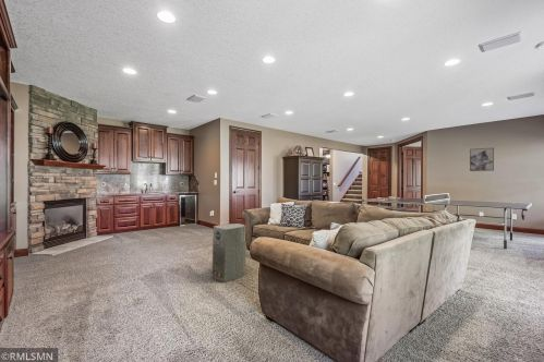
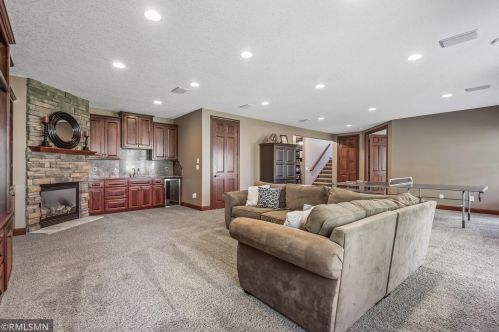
- air purifier (229, 250)
- wall art (481, 159)
